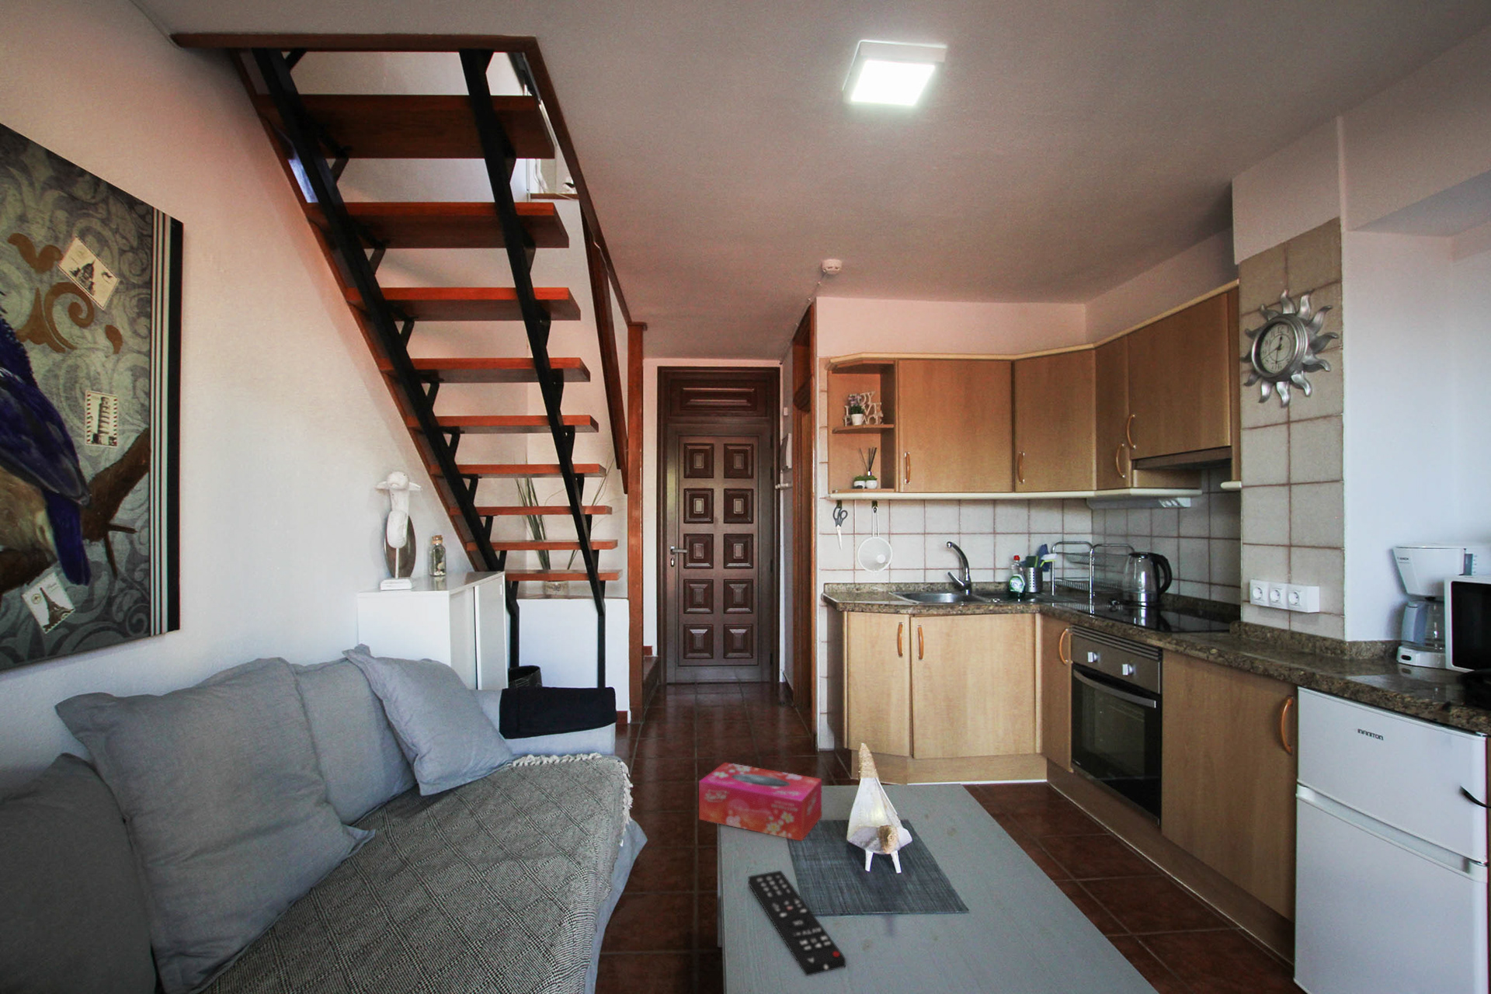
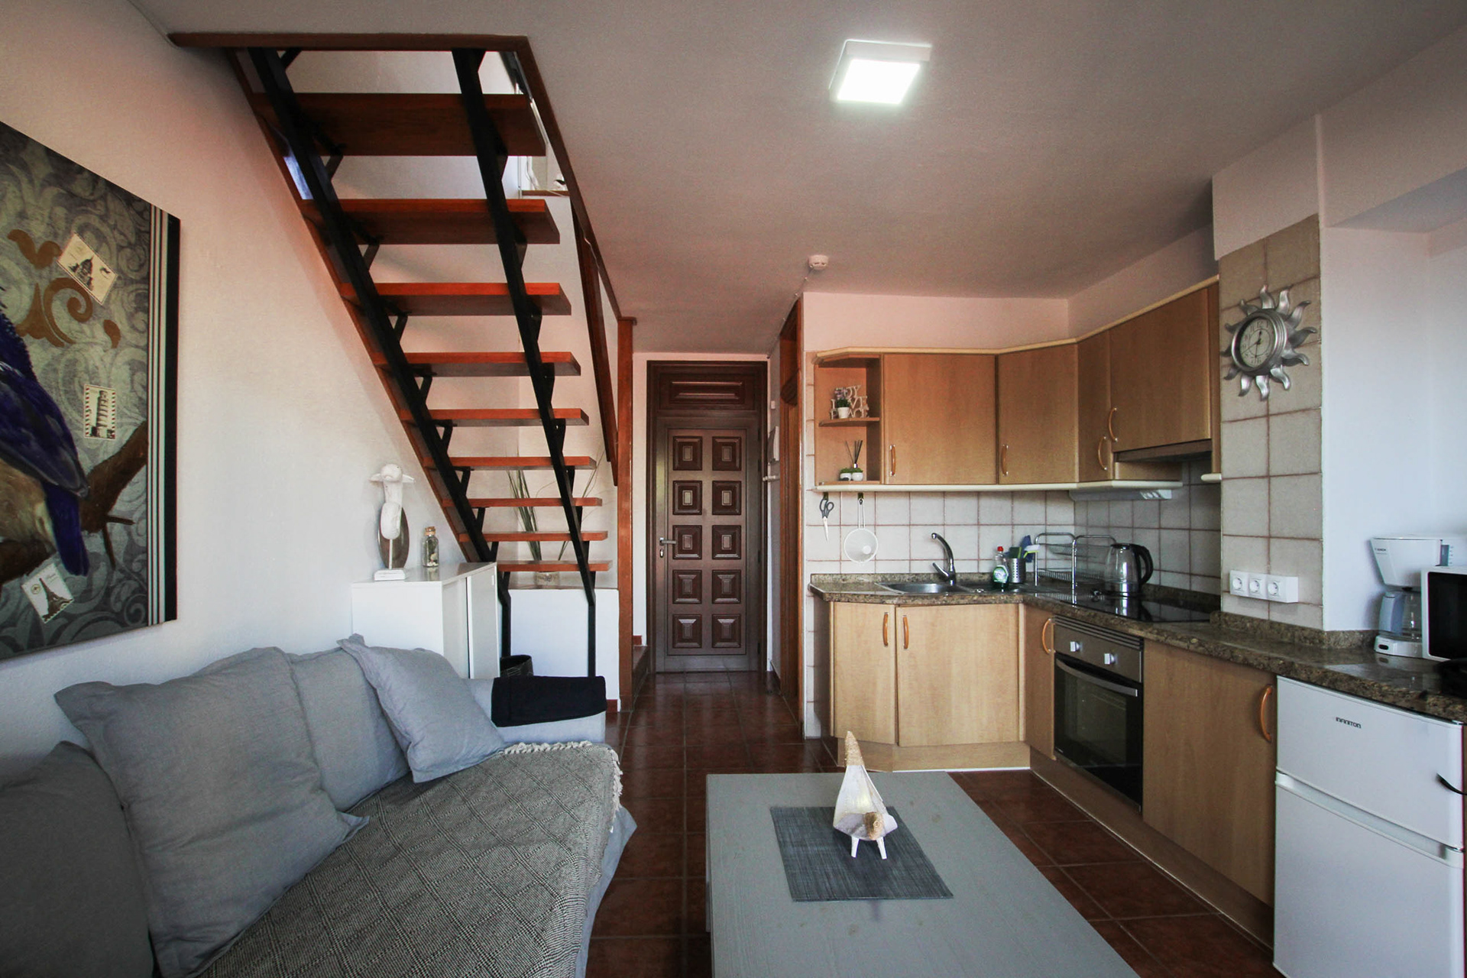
- tissue box (760, 799)
- remote control (792, 916)
